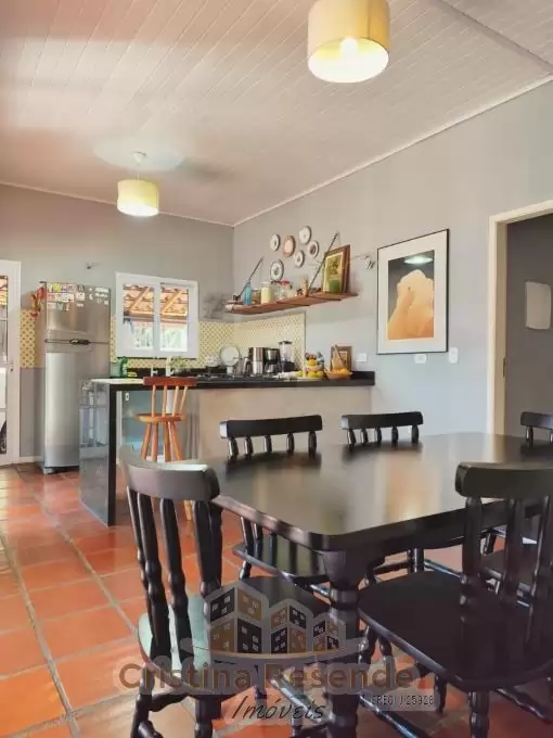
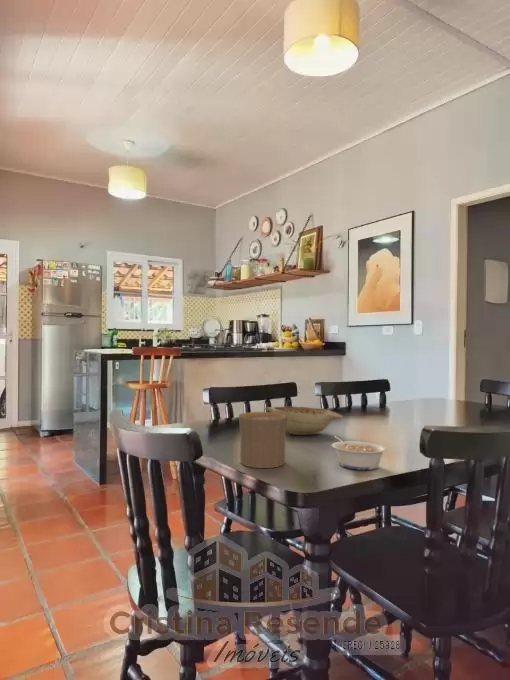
+ cup (262, 438)
+ legume (356, 453)
+ decorative bowl (302, 420)
